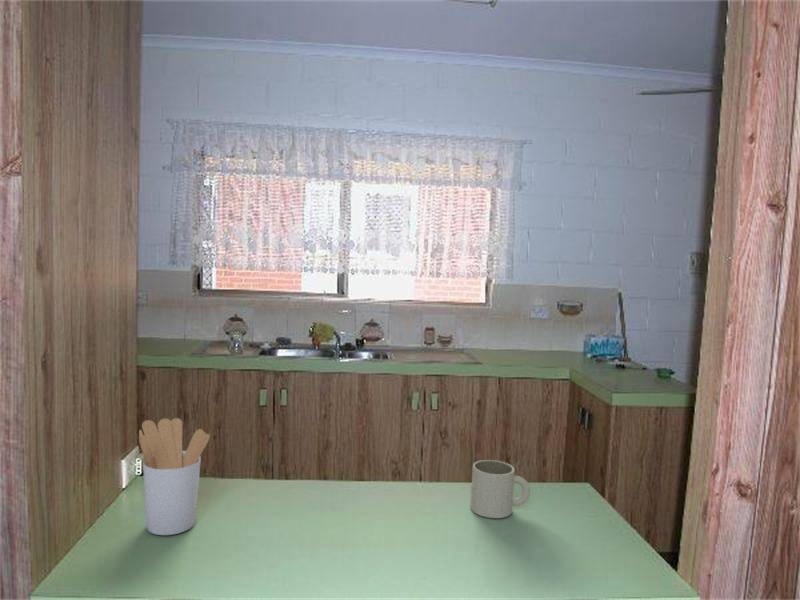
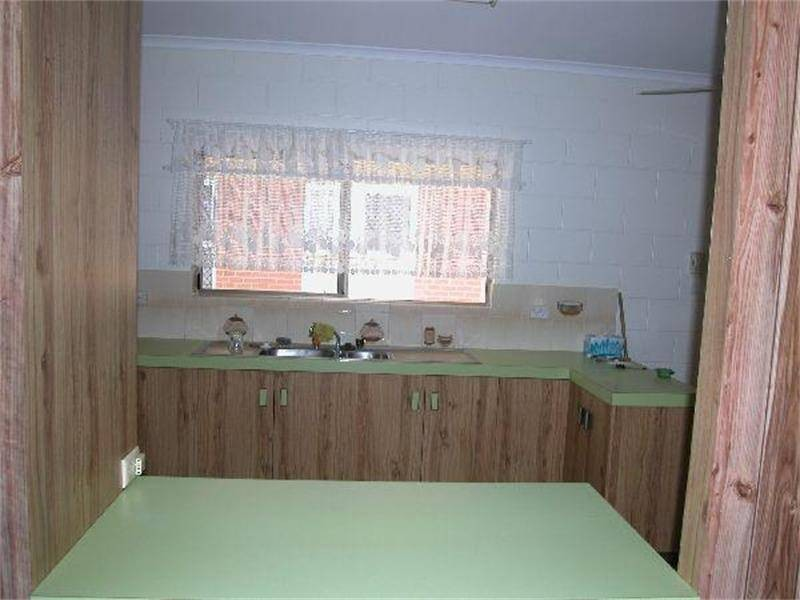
- mug (500, 488)
- utensil holder (168, 471)
